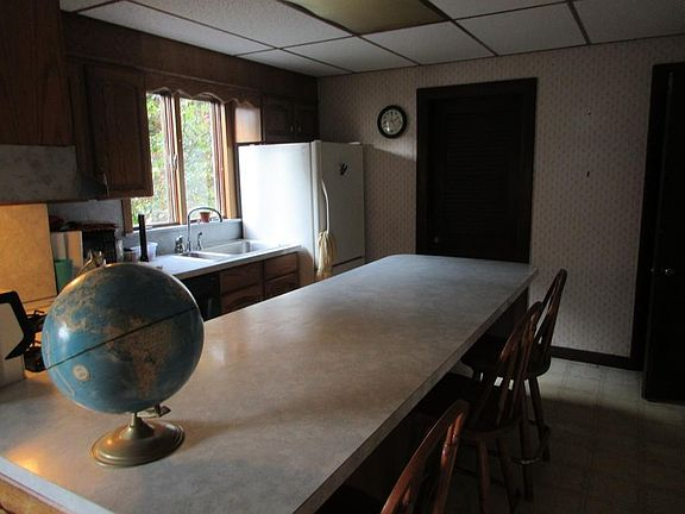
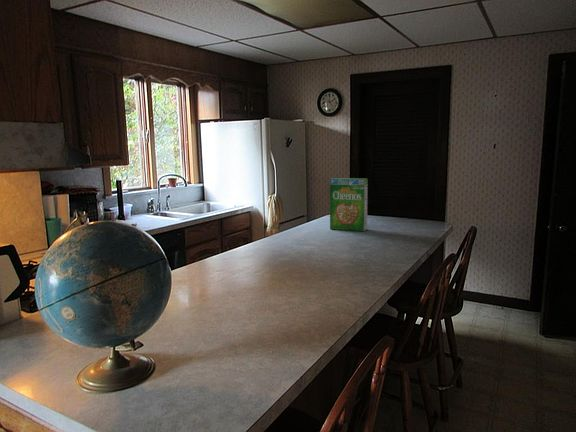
+ cereal box (348, 204)
